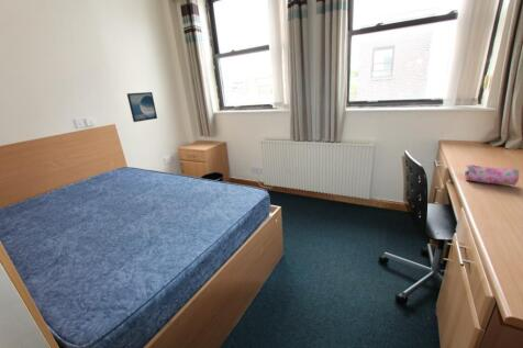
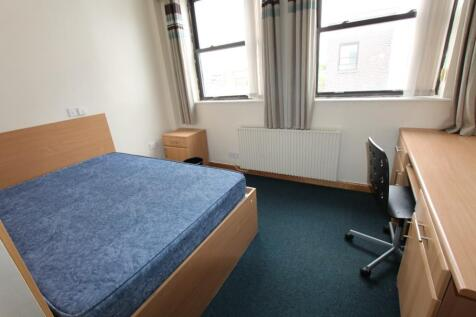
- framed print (143, 106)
- pencil case (490, 175)
